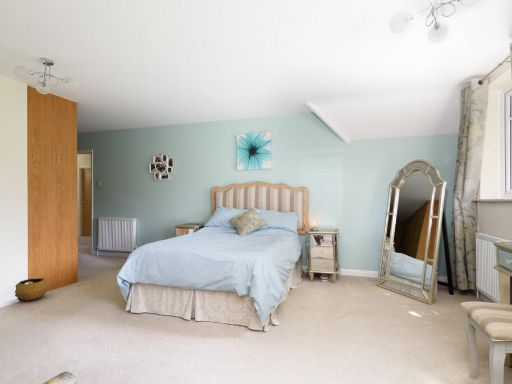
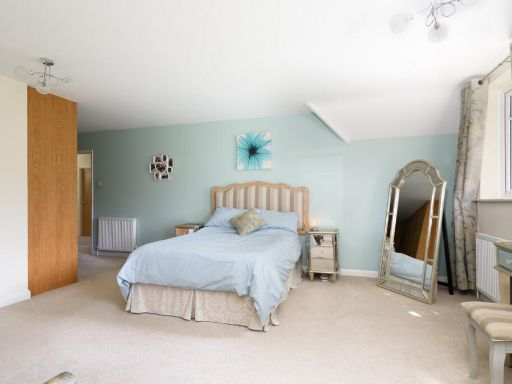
- clay pot (30, 289)
